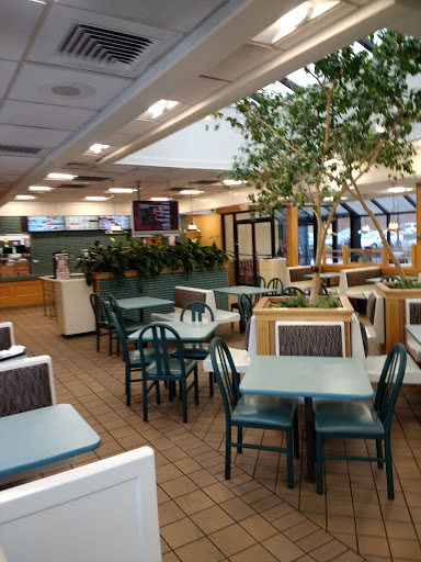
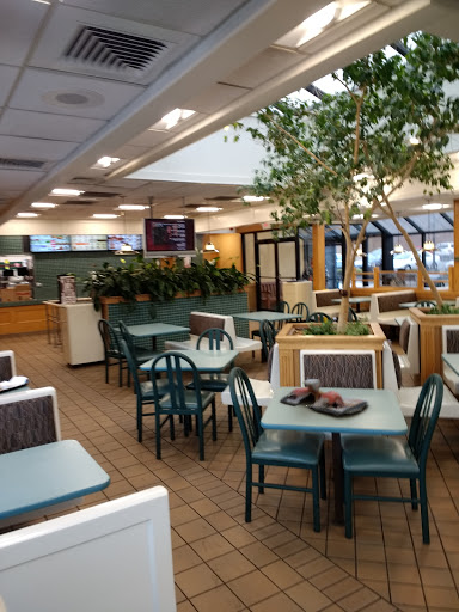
+ food tray (322, 391)
